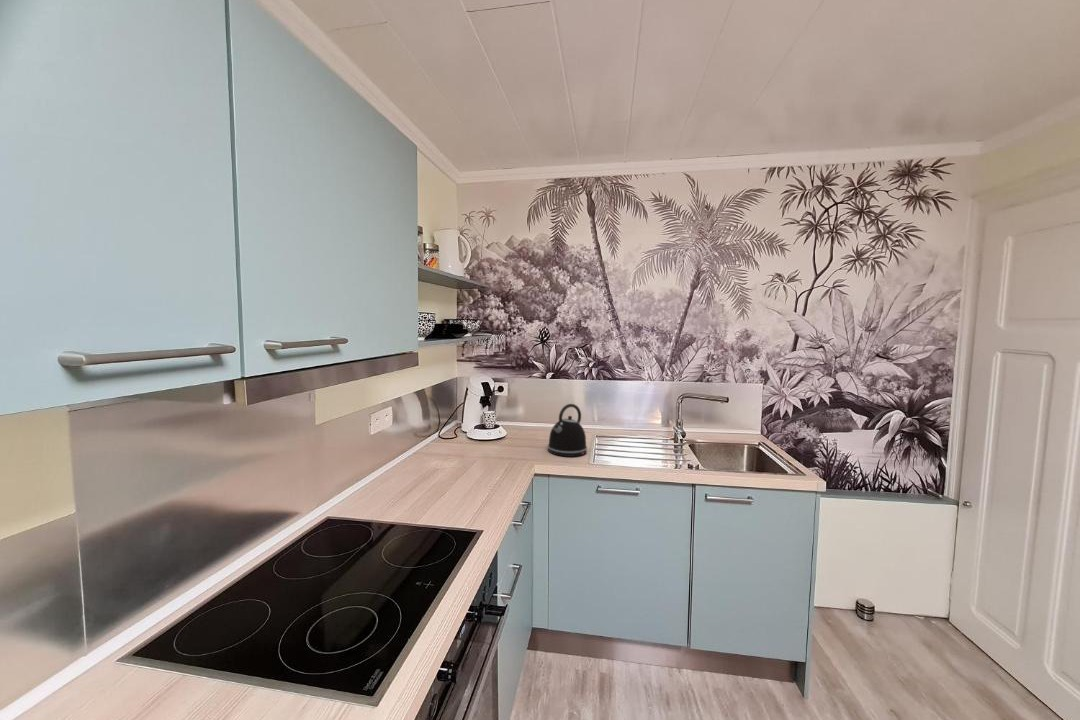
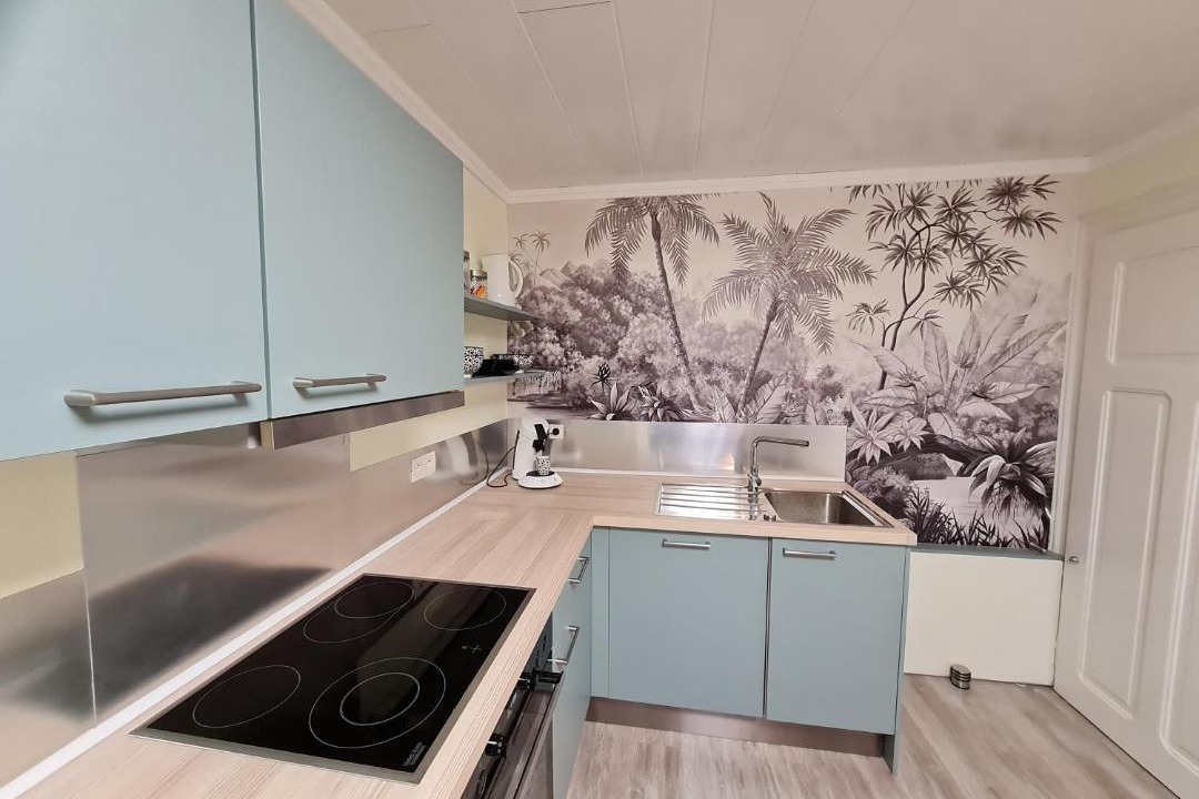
- kettle (568, 427)
